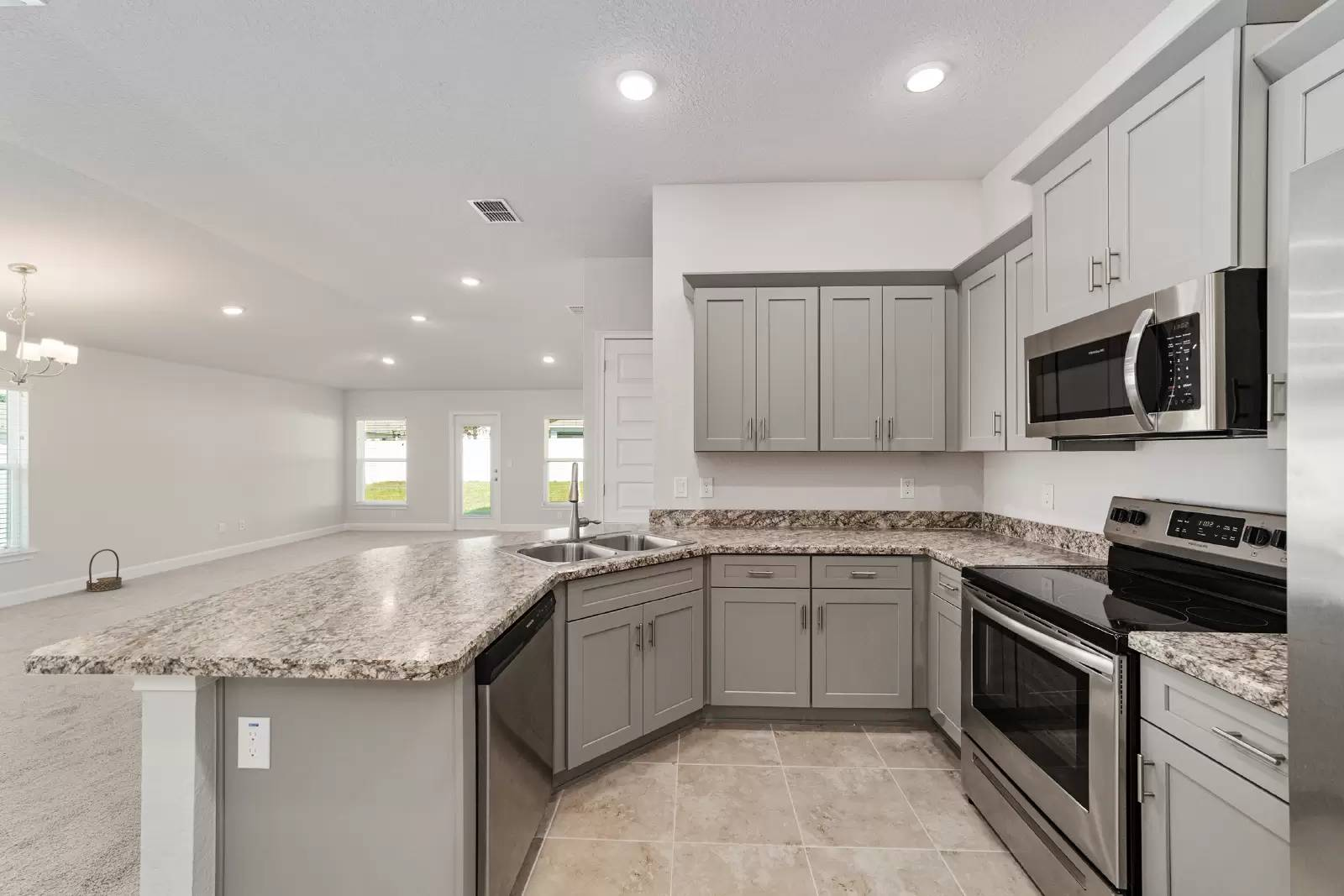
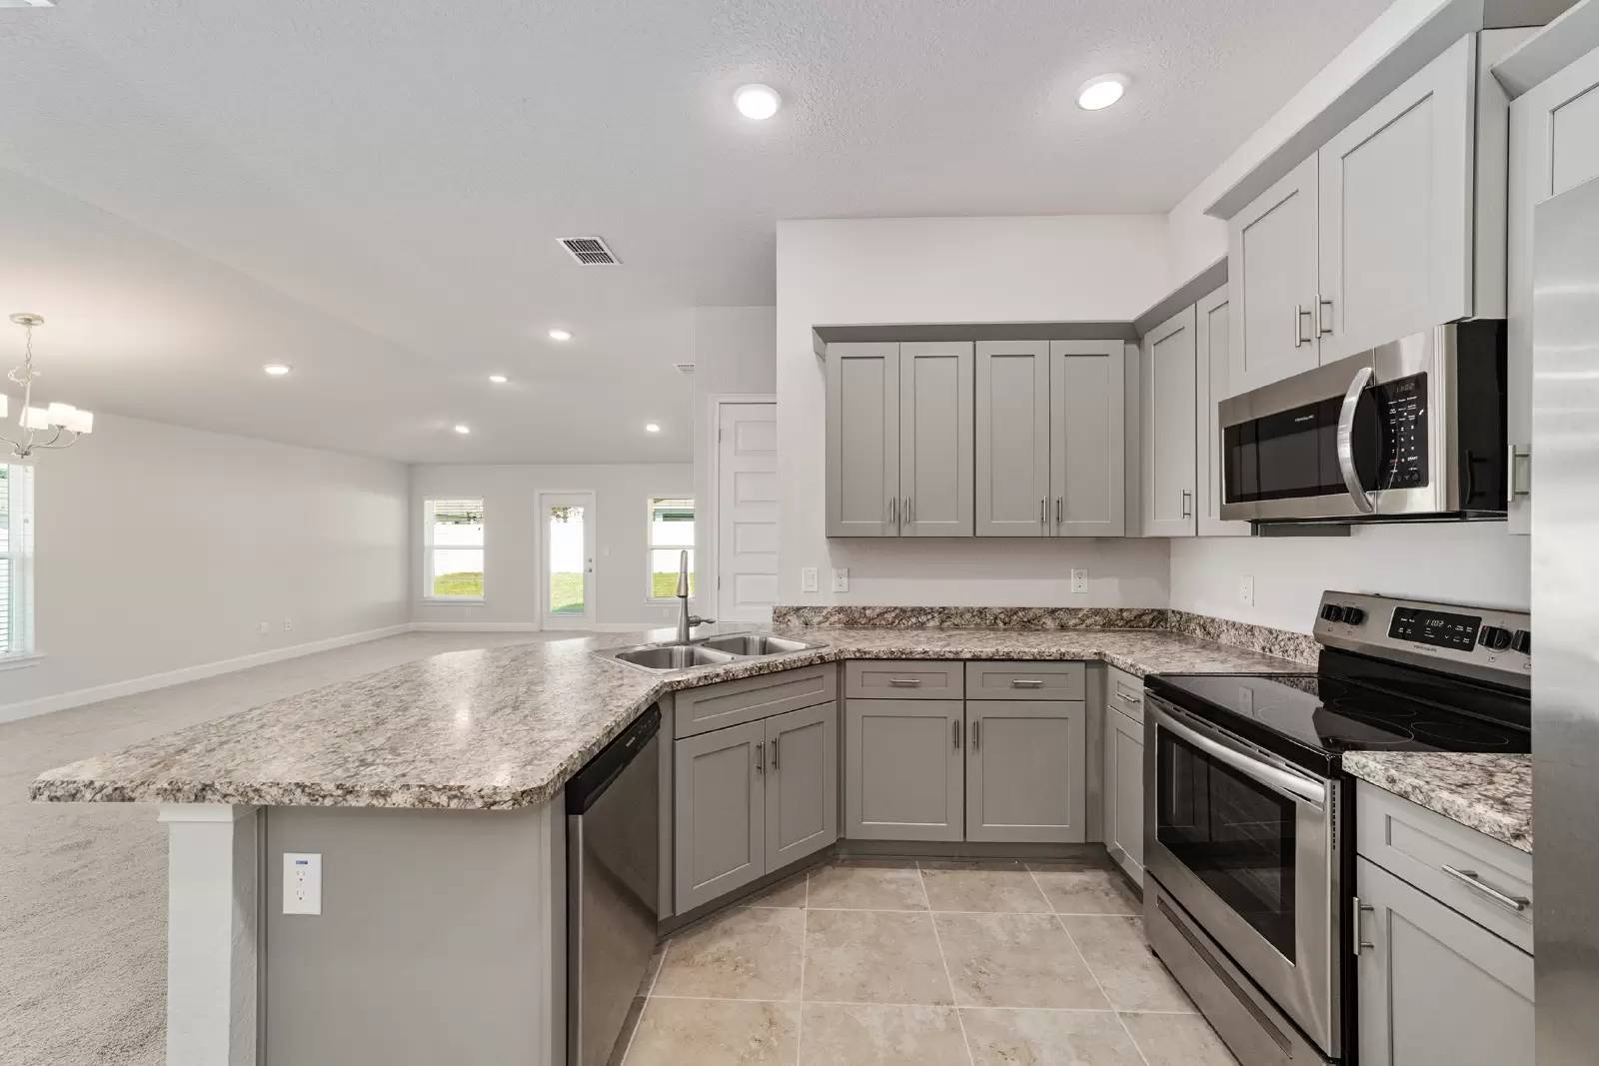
- basket (104, 578)
